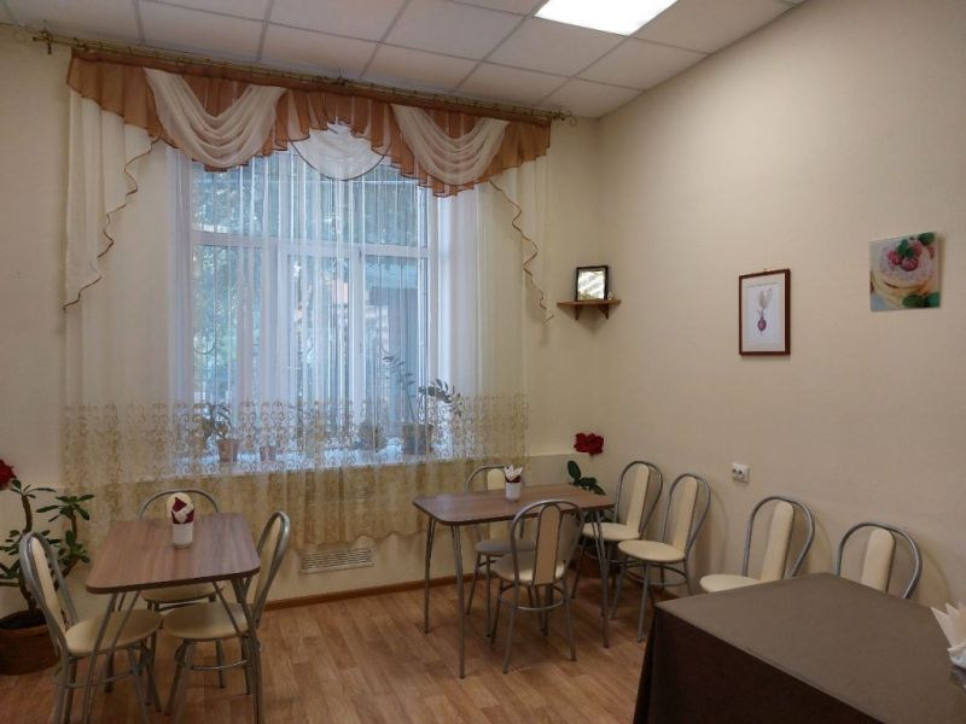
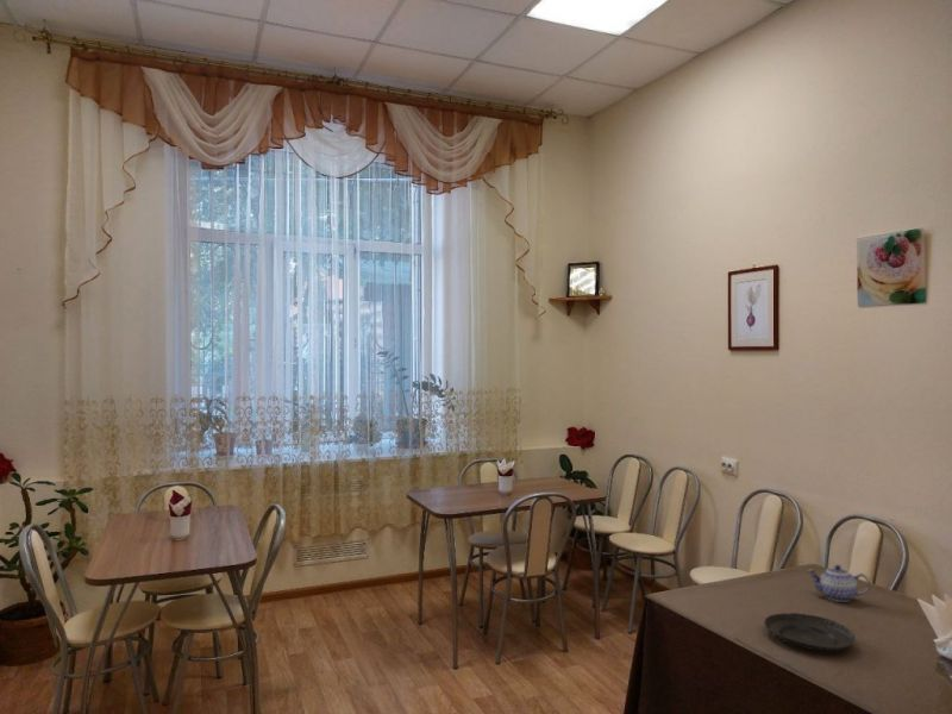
+ teapot (838, 581)
+ tart tin (808, 633)
